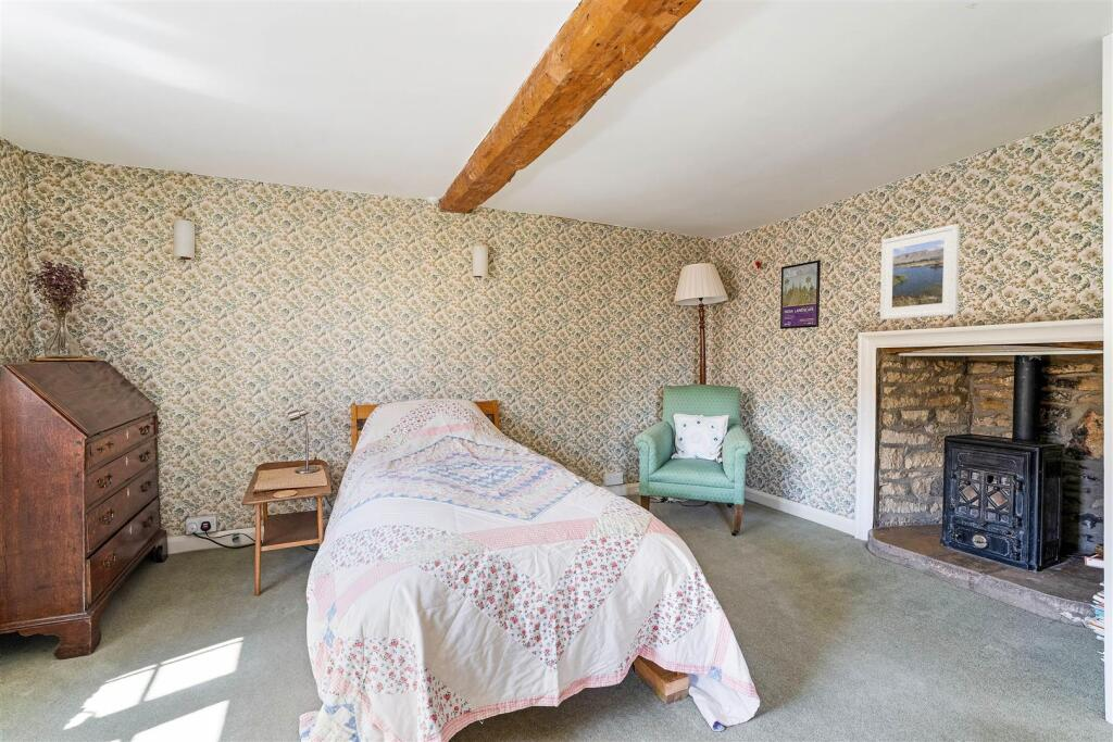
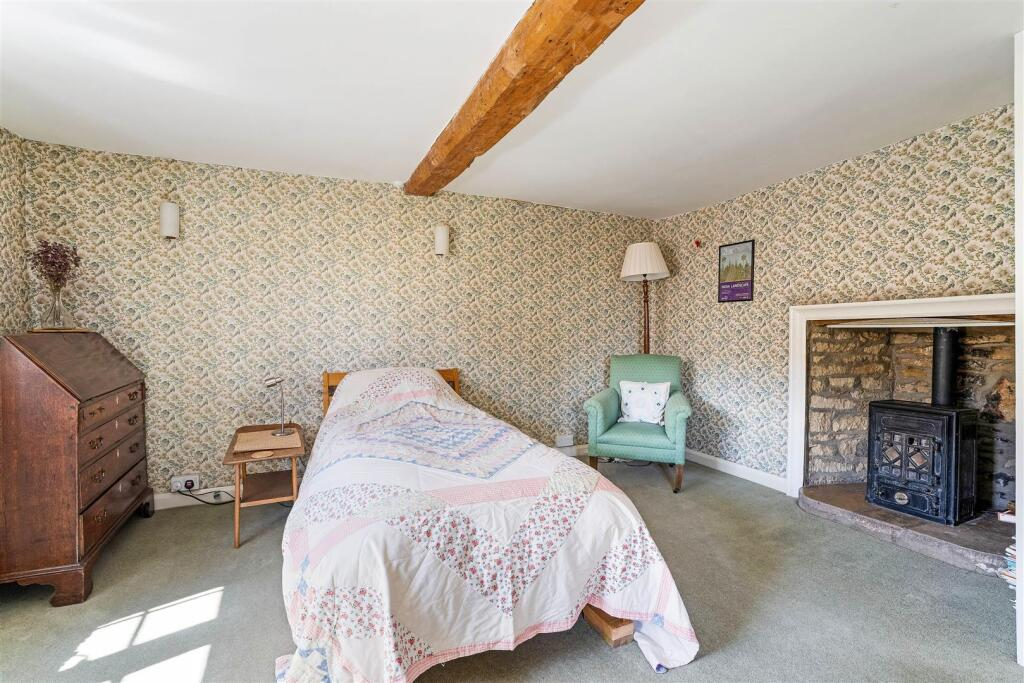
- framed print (917, 275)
